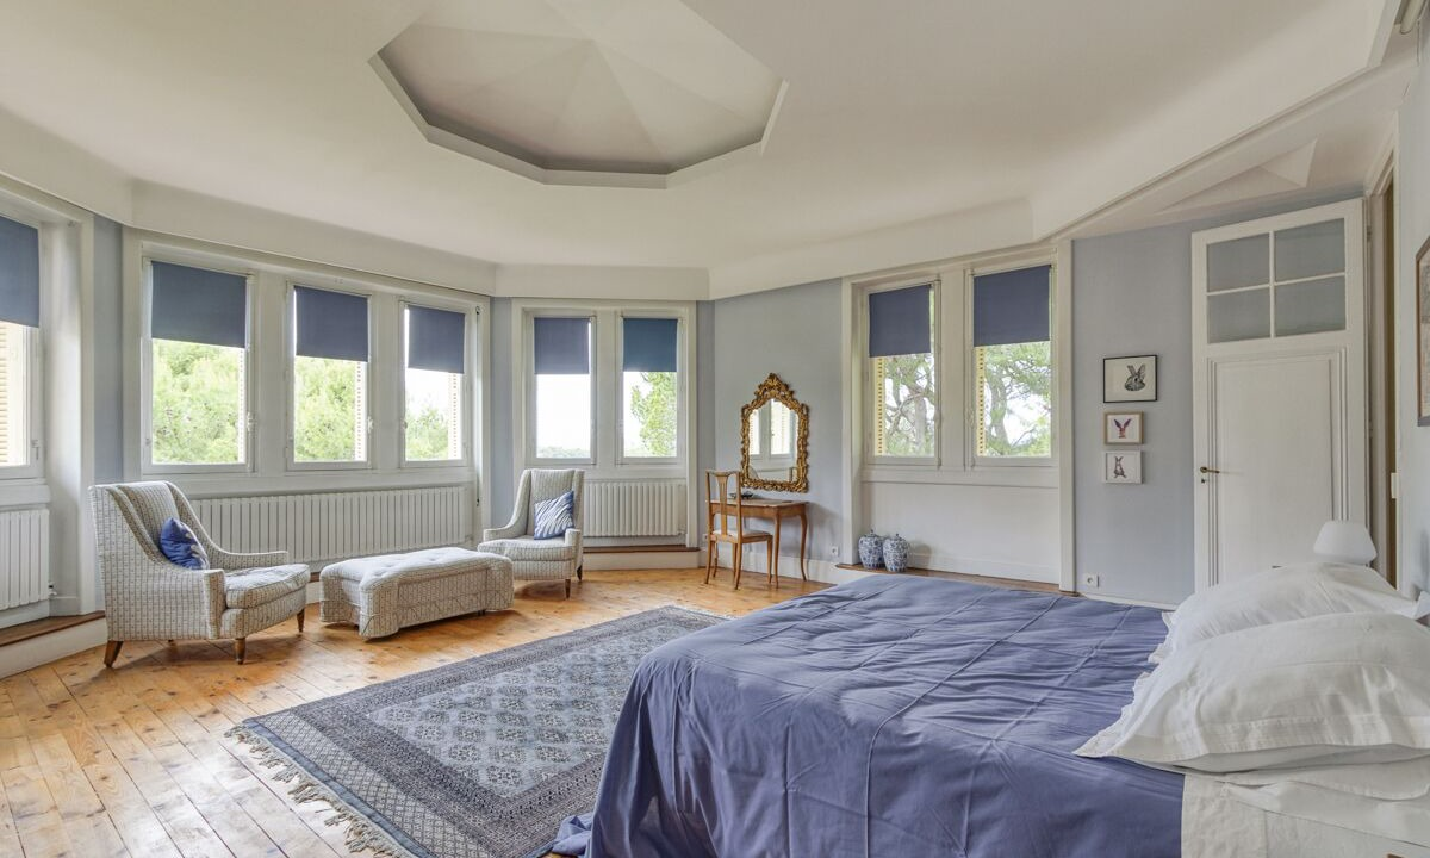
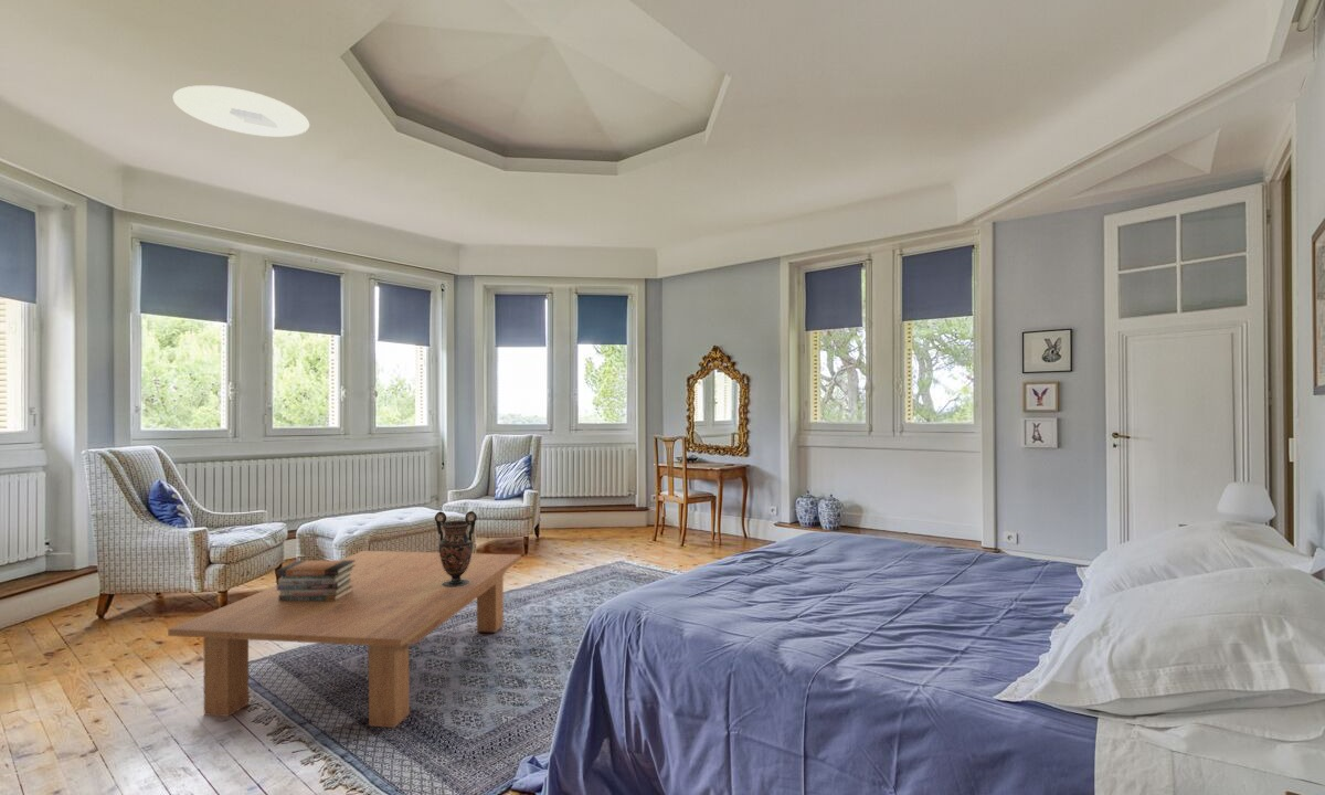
+ book stack (316, 580)
+ ceiling light (244, 108)
+ vase (455, 547)
+ coffee table (378, 624)
